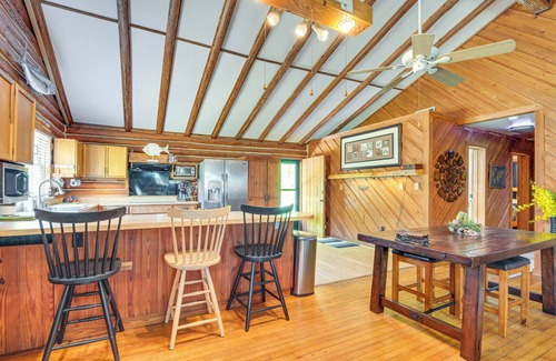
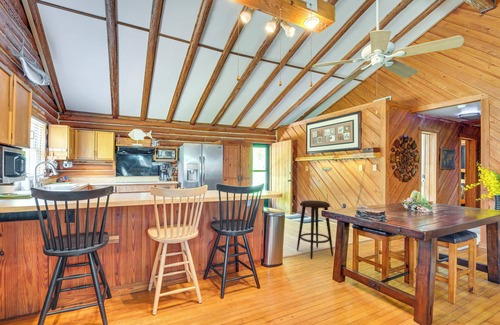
+ stool (313, 227)
